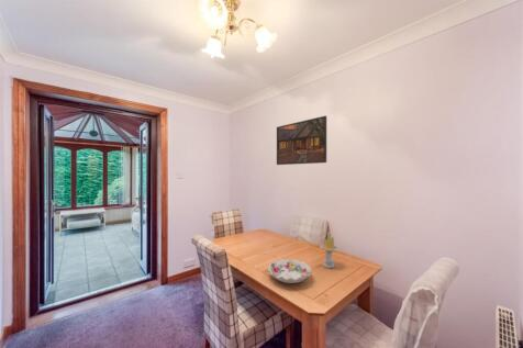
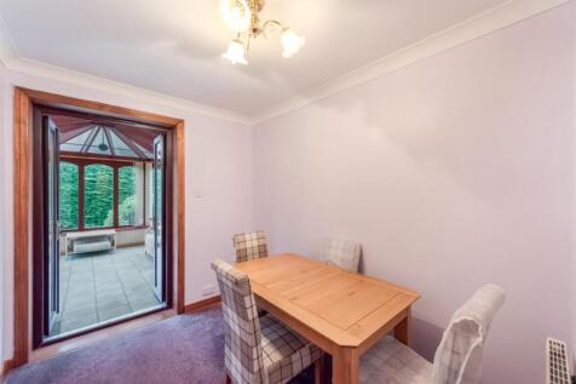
- decorative bowl (289, 272)
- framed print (299, 143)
- candle (329, 248)
